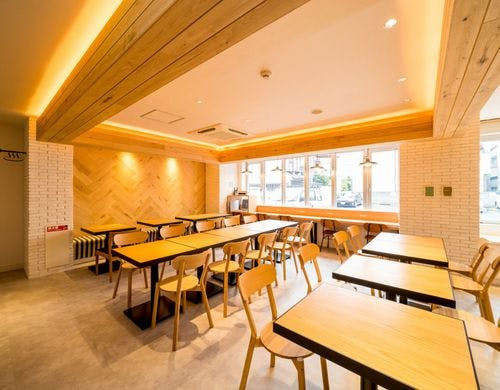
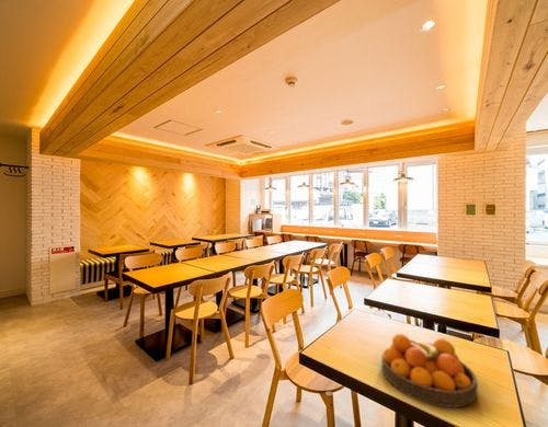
+ fruit bowl (425, 359)
